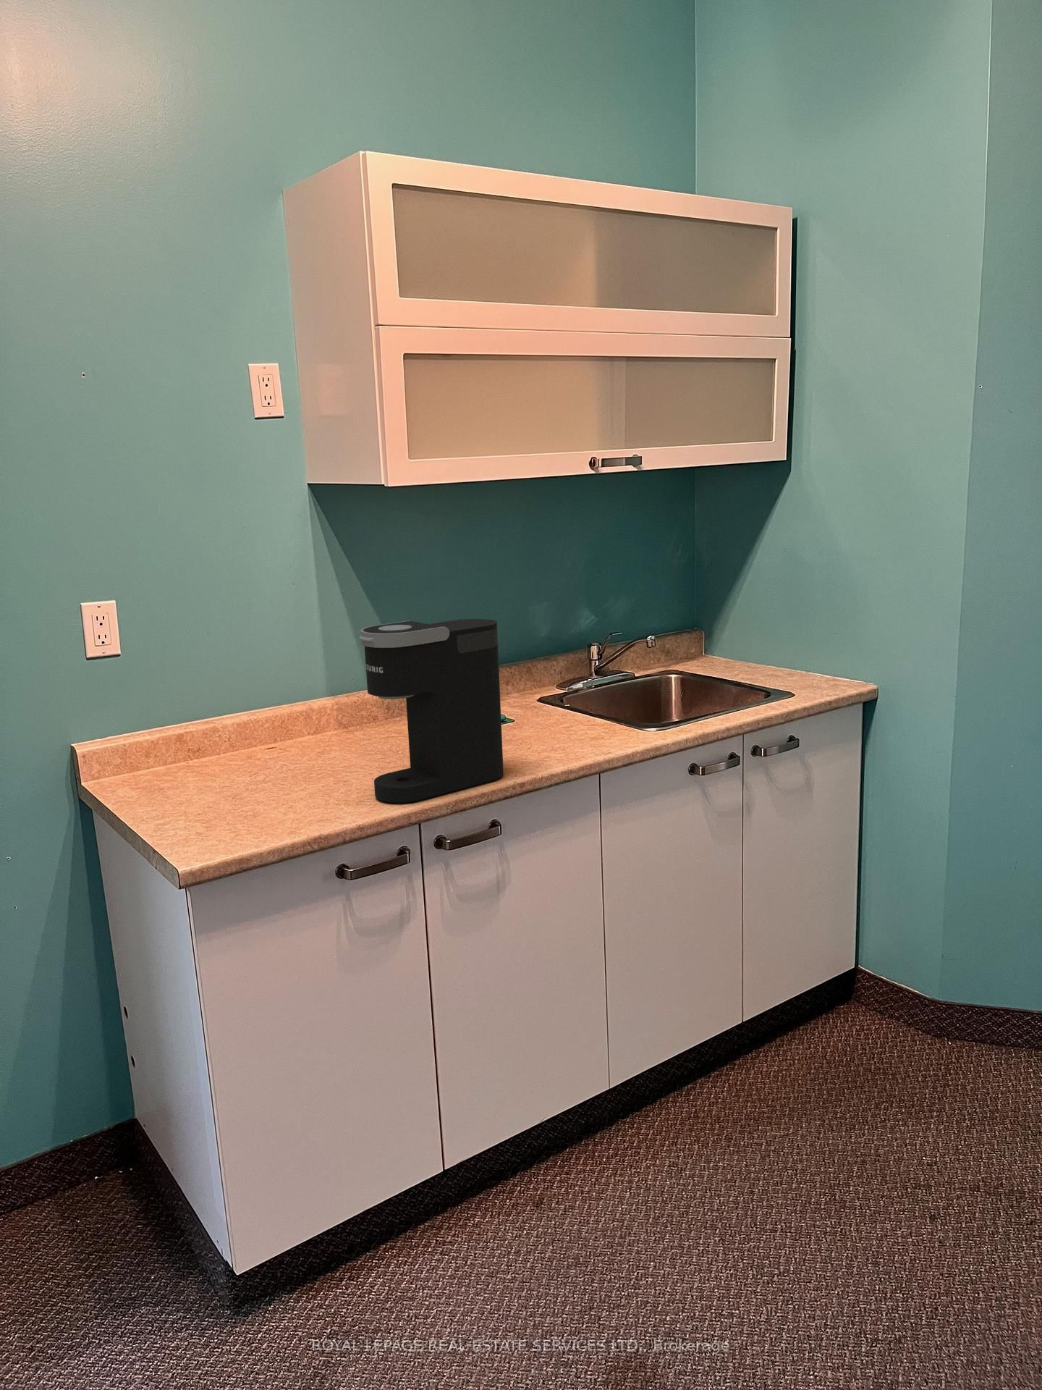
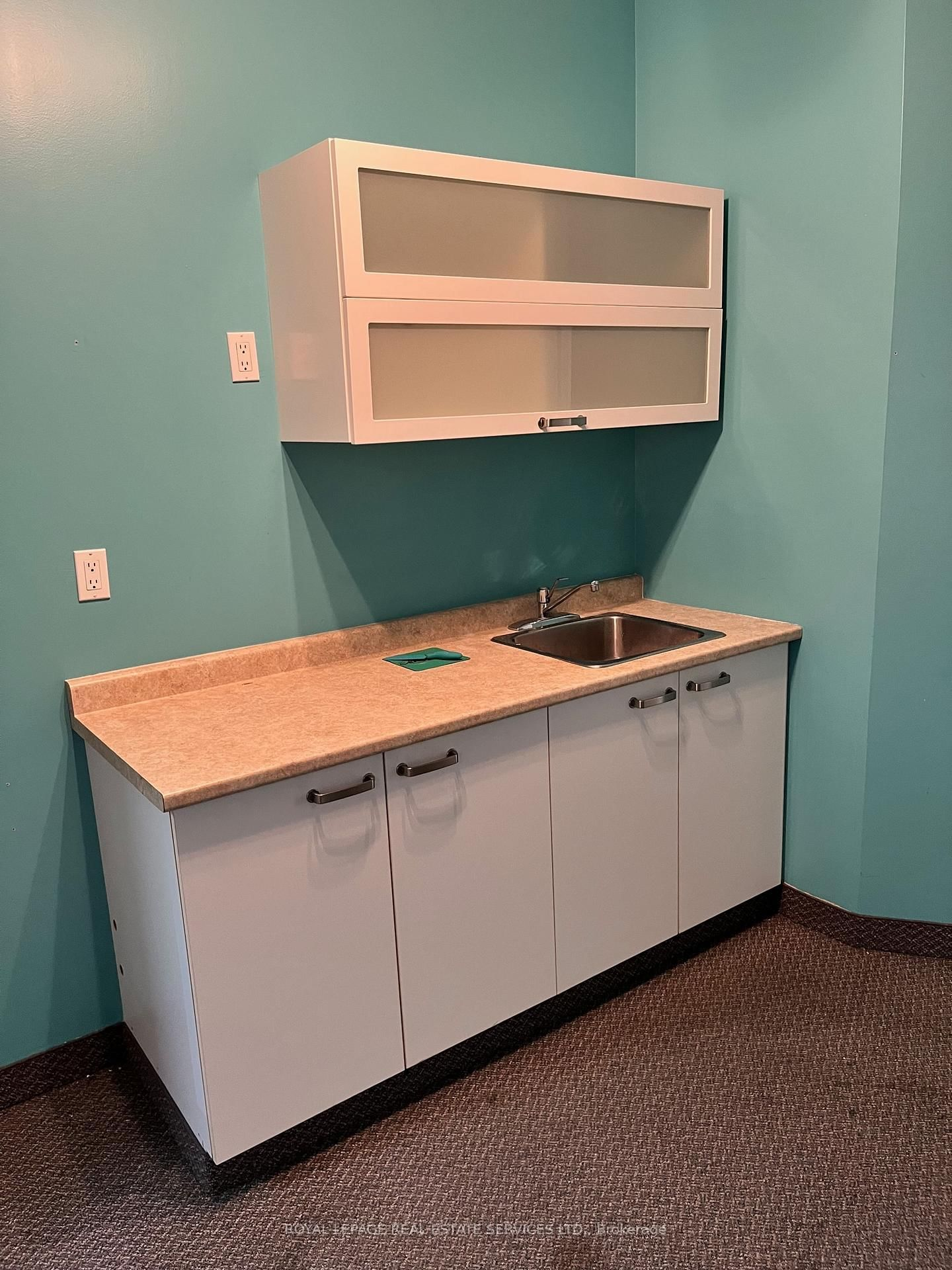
- coffee maker (435, 705)
